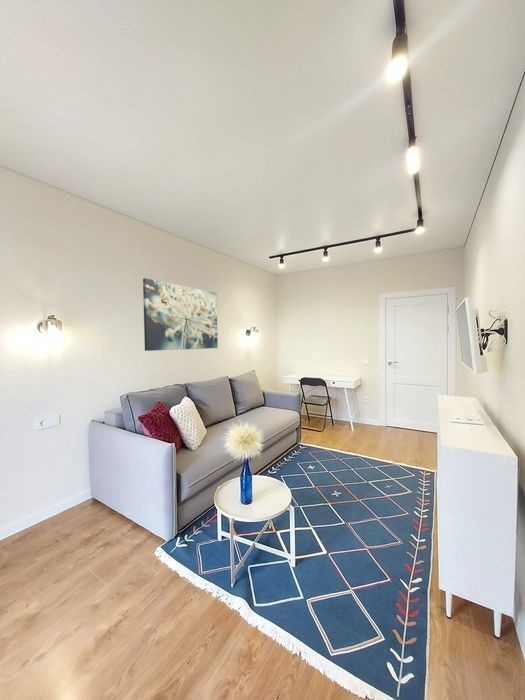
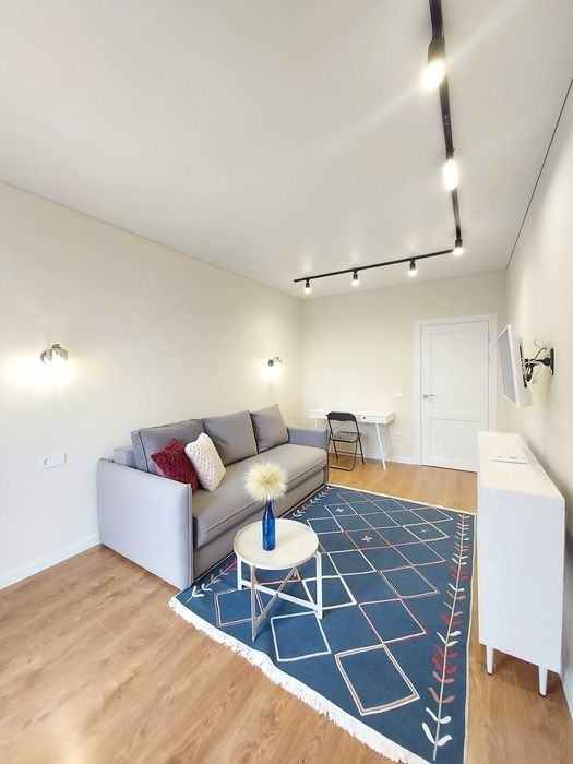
- wall art (185, 318)
